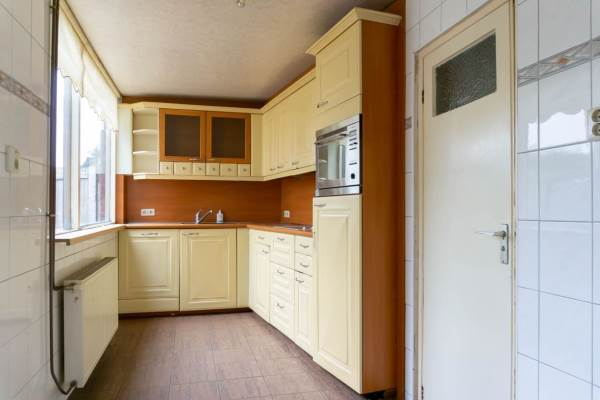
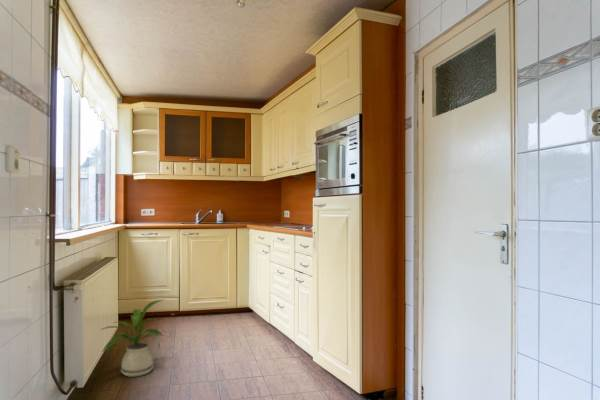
+ house plant (130, 337)
